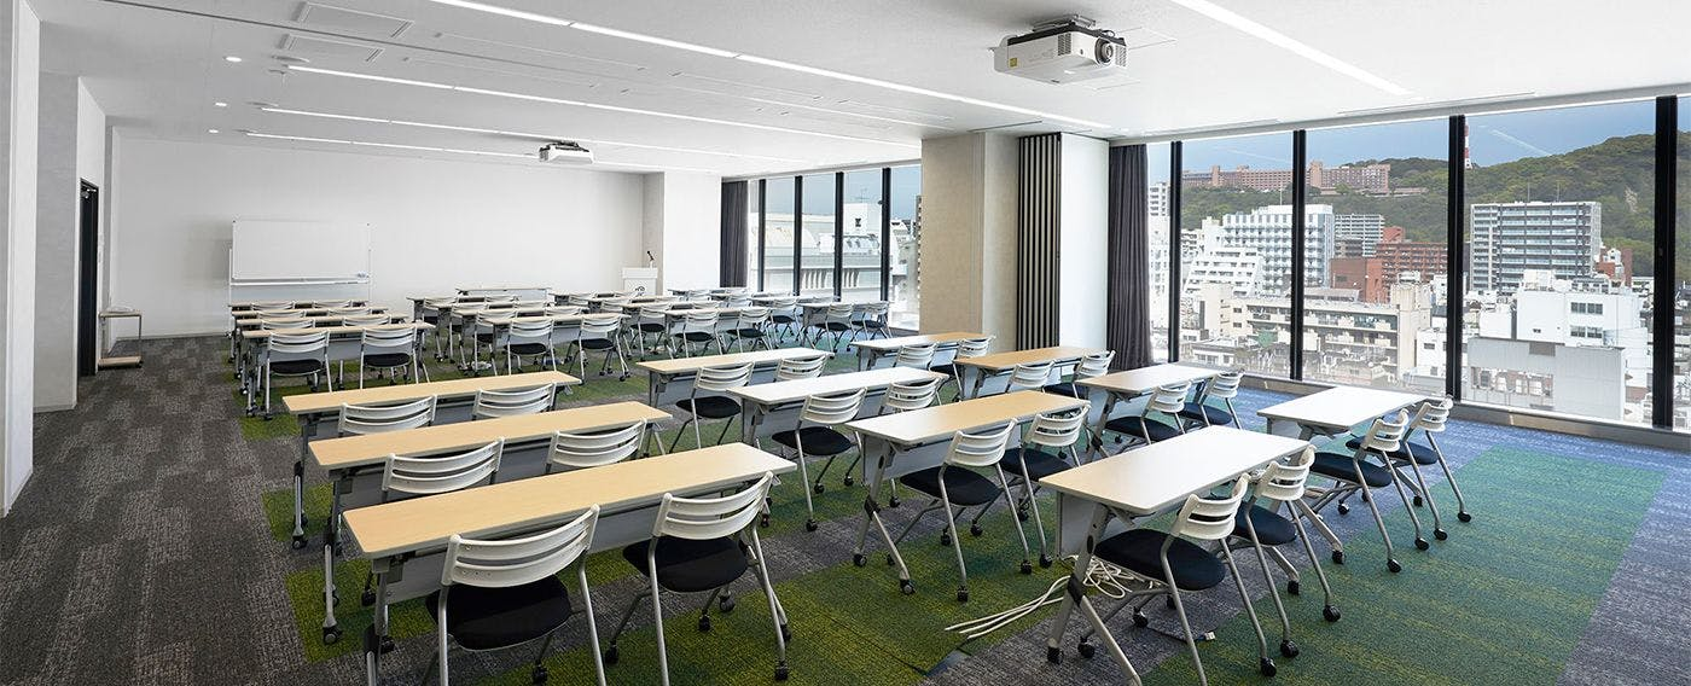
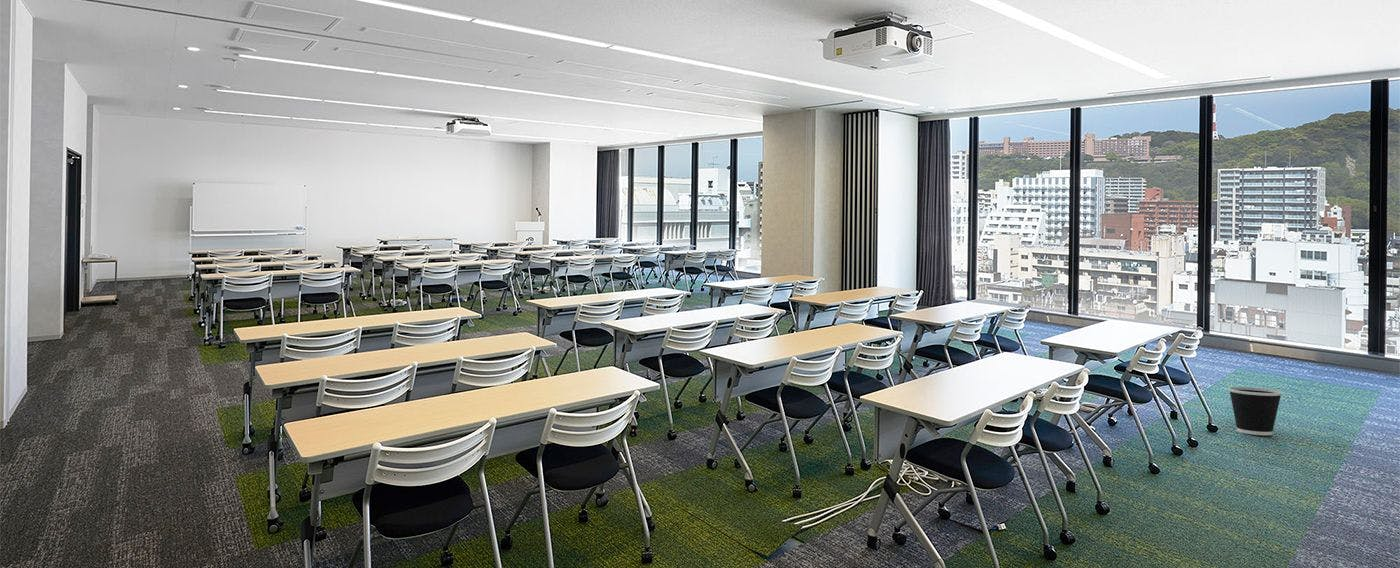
+ wastebasket (1254, 411)
